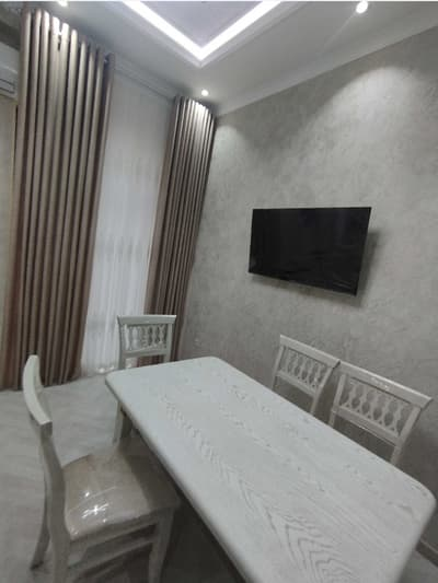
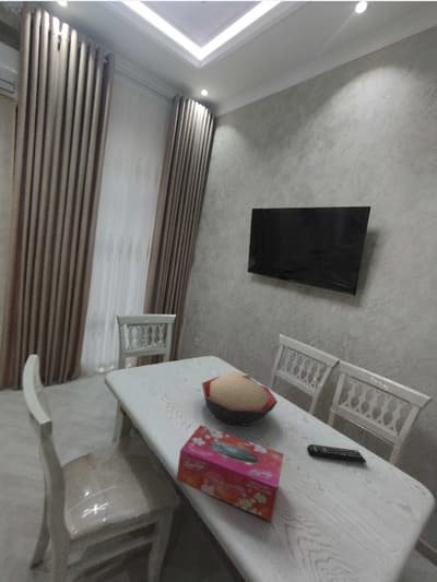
+ decorative bowl (237, 394)
+ tissue box (231, 466)
+ remote control (336, 453)
